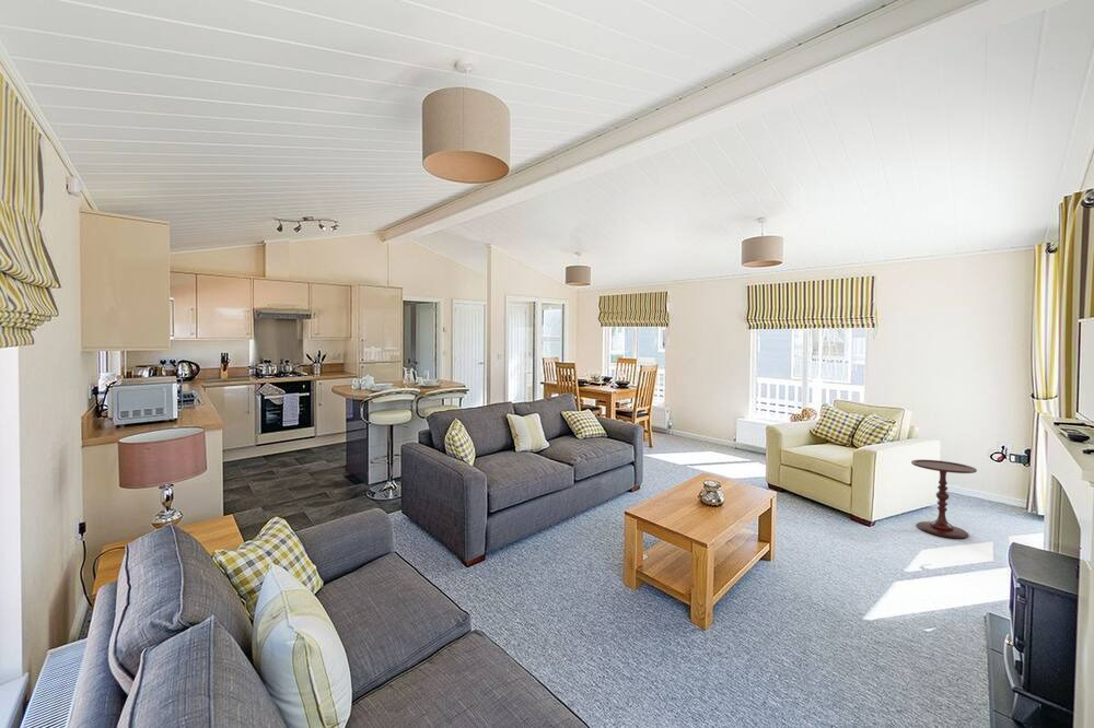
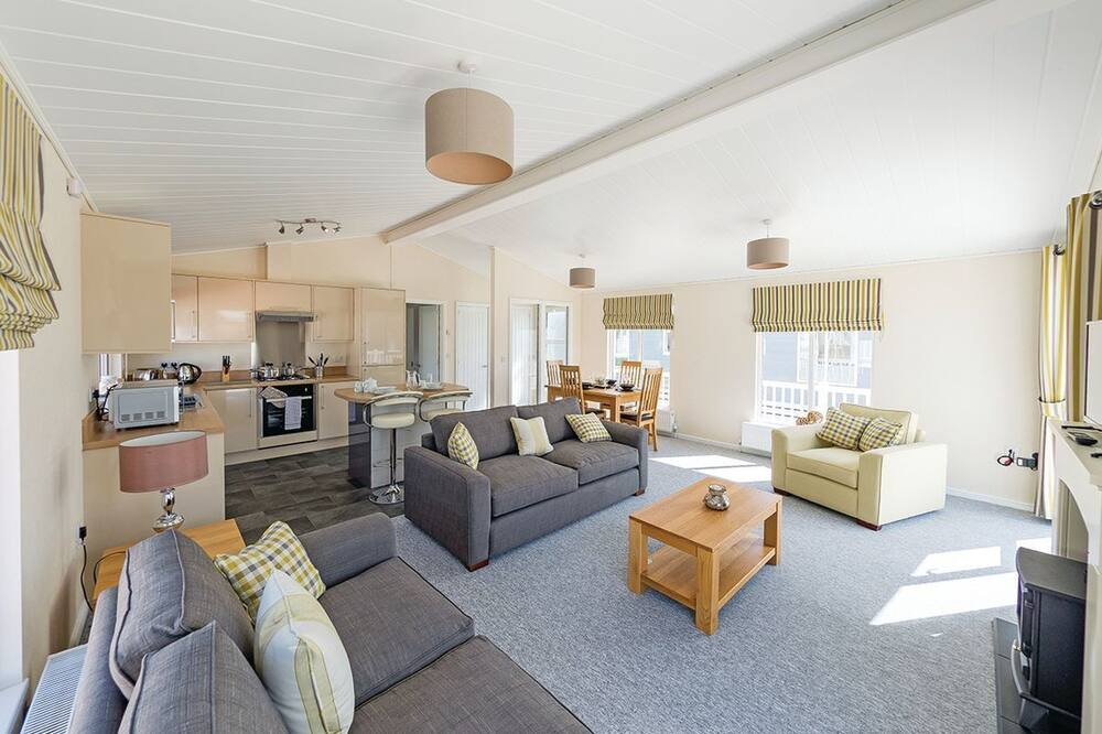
- side table (942, 497)
